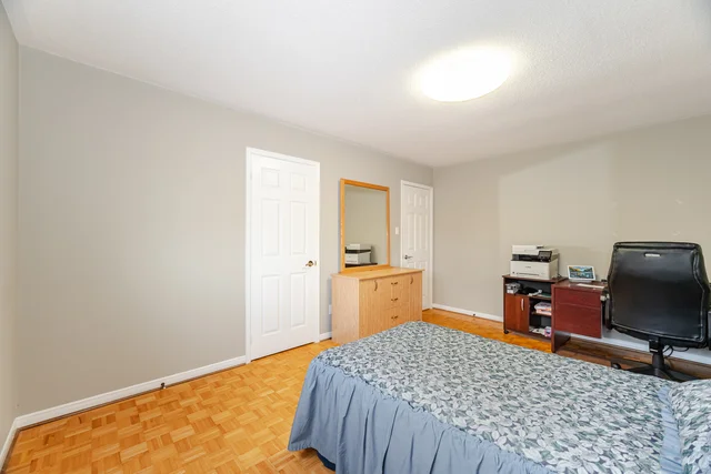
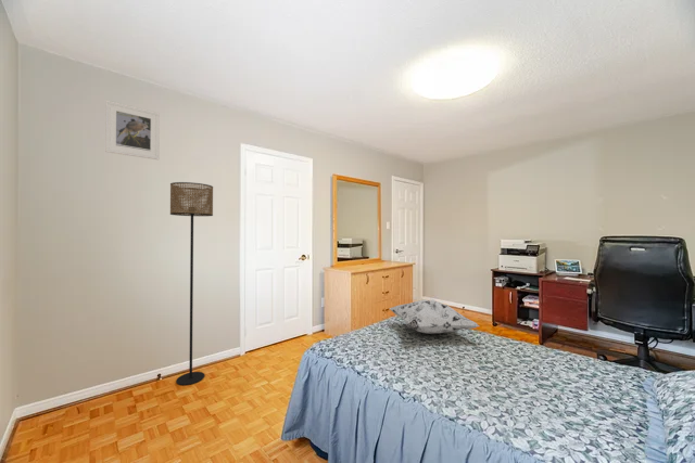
+ floor lamp (191, 281)
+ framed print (134, 131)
+ decorative pillow (429, 317)
